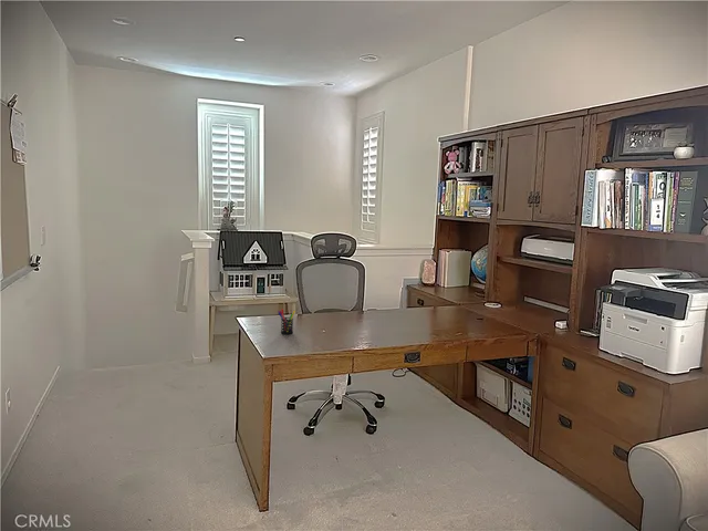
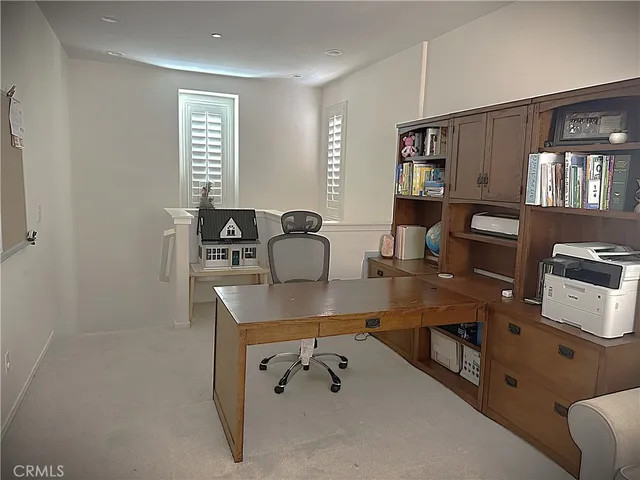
- pen holder (287, 320)
